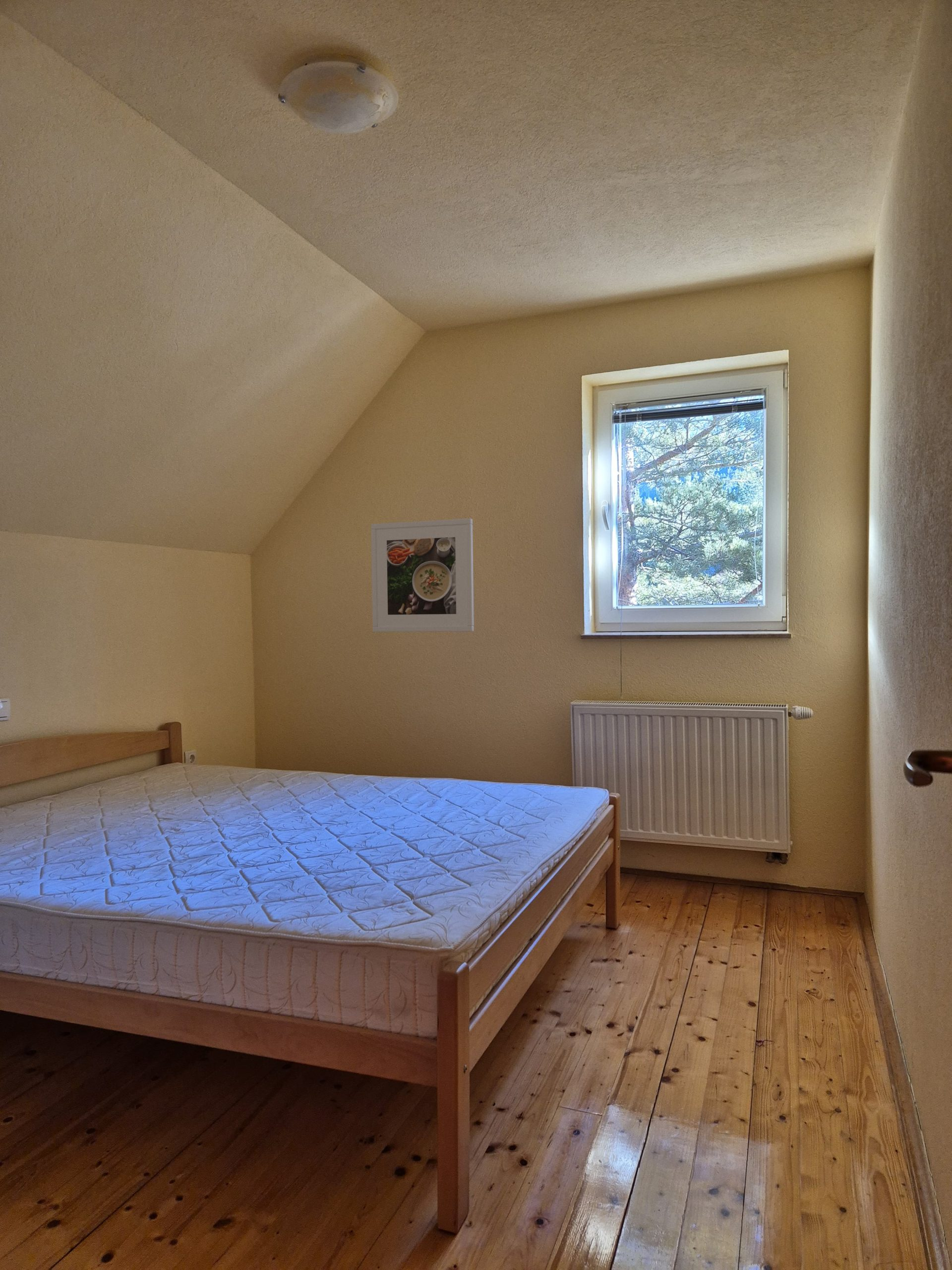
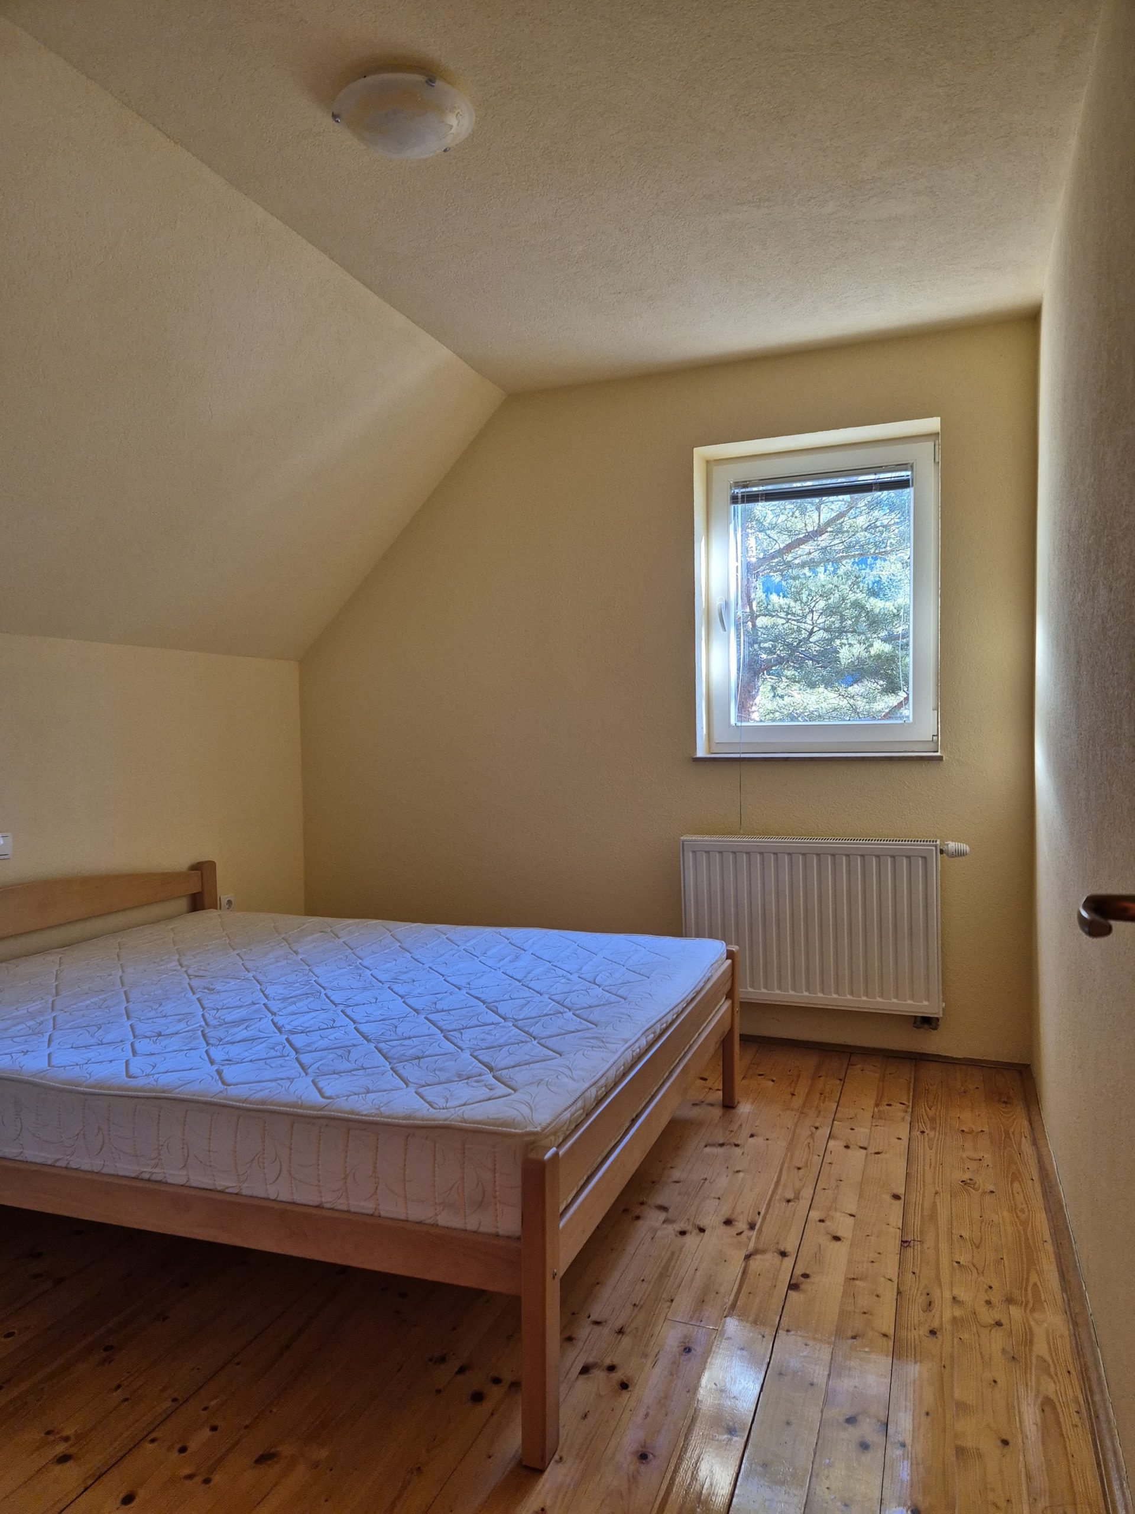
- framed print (421, 576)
